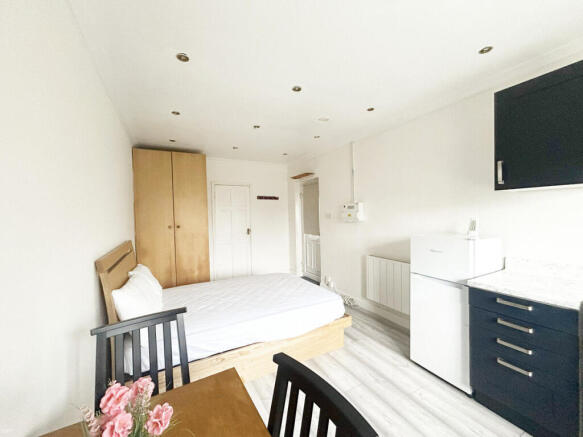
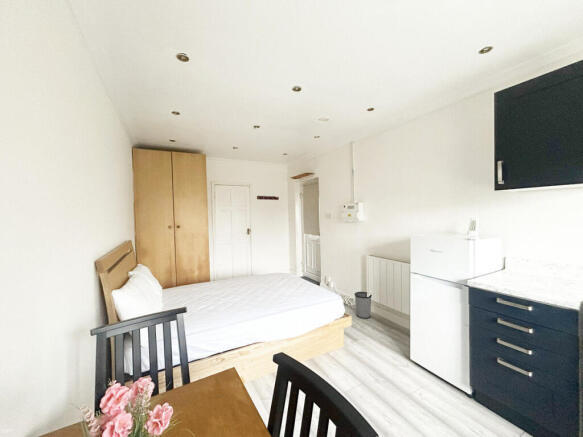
+ wastebasket (363, 305)
